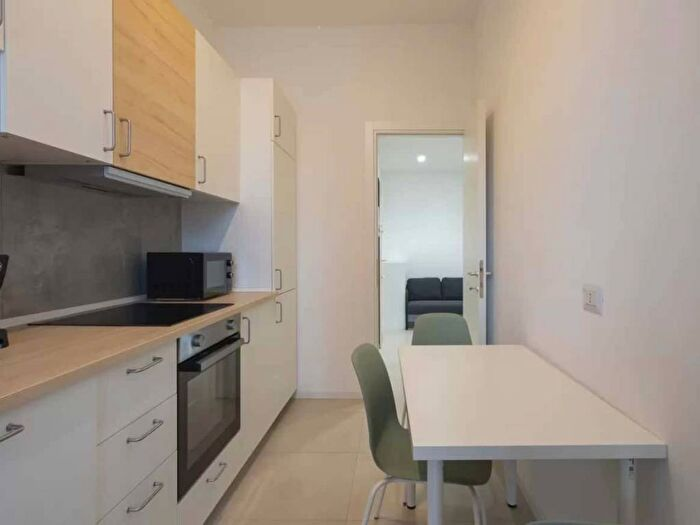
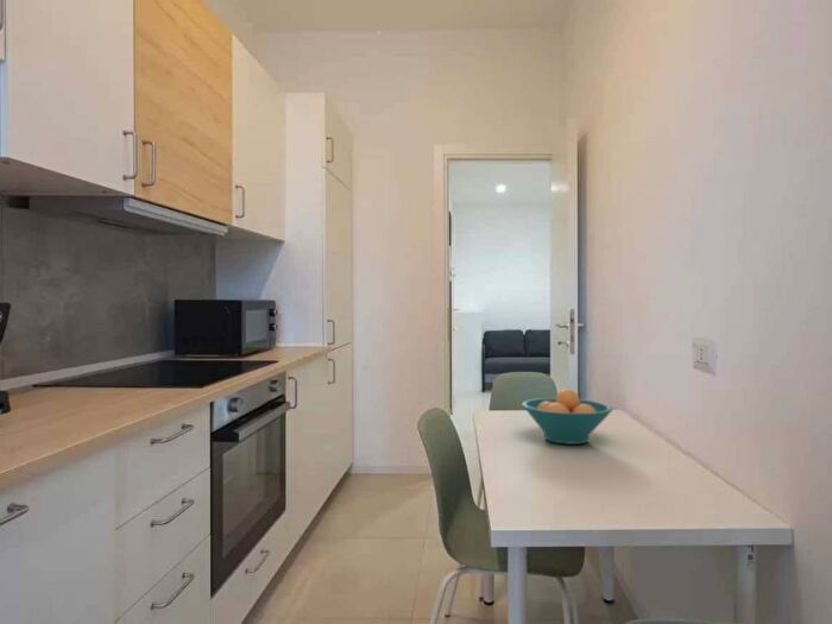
+ fruit bowl (566, 414)
